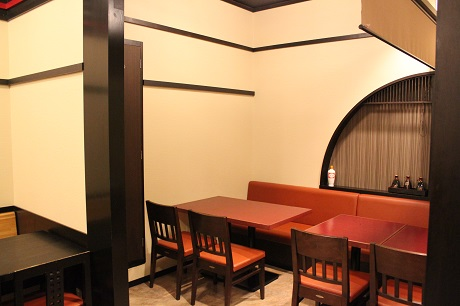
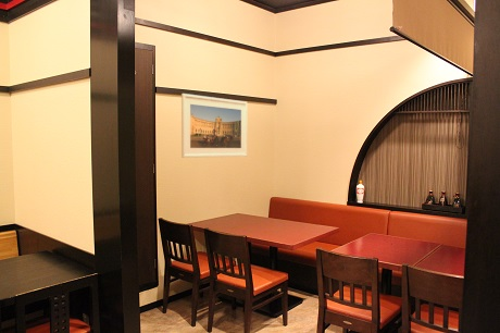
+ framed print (216, 127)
